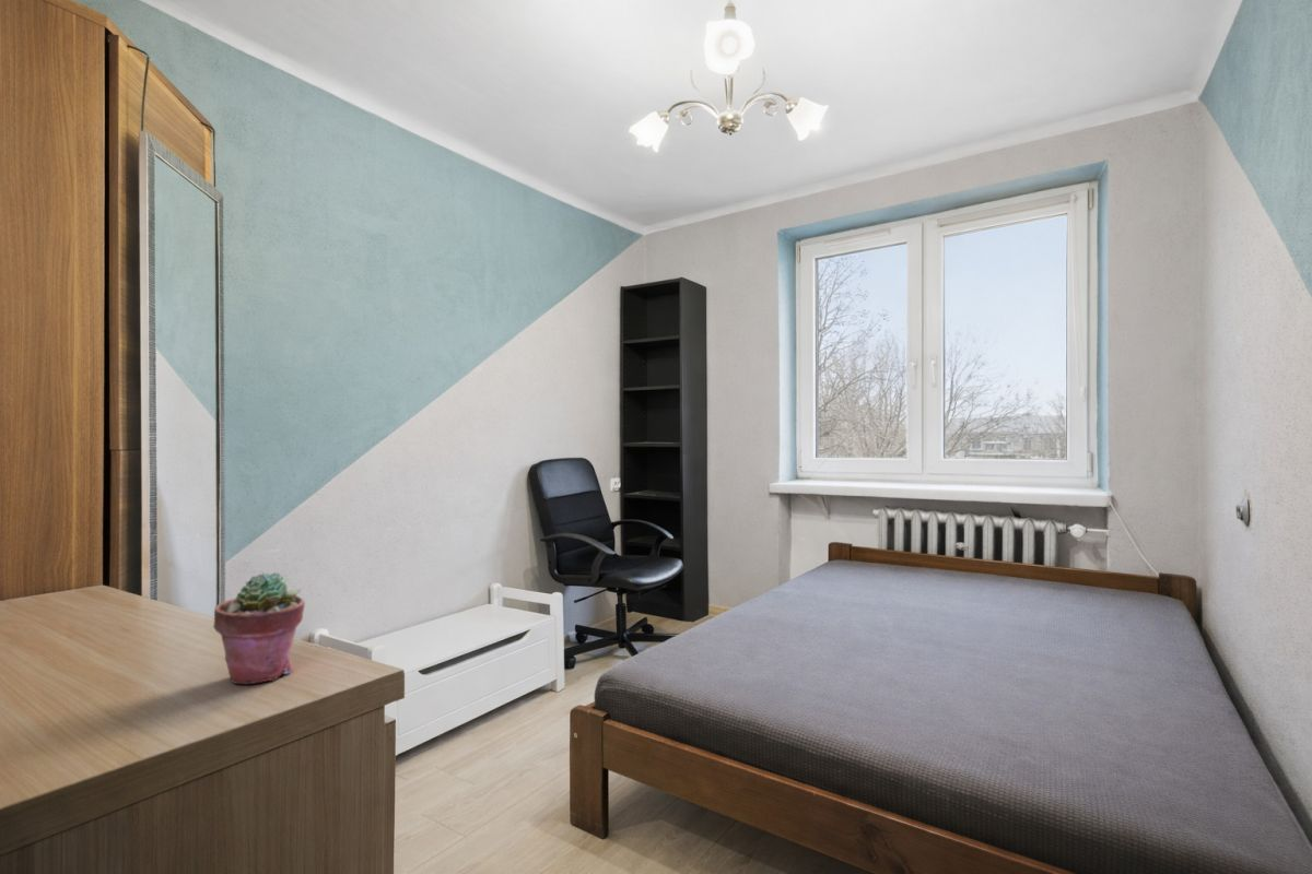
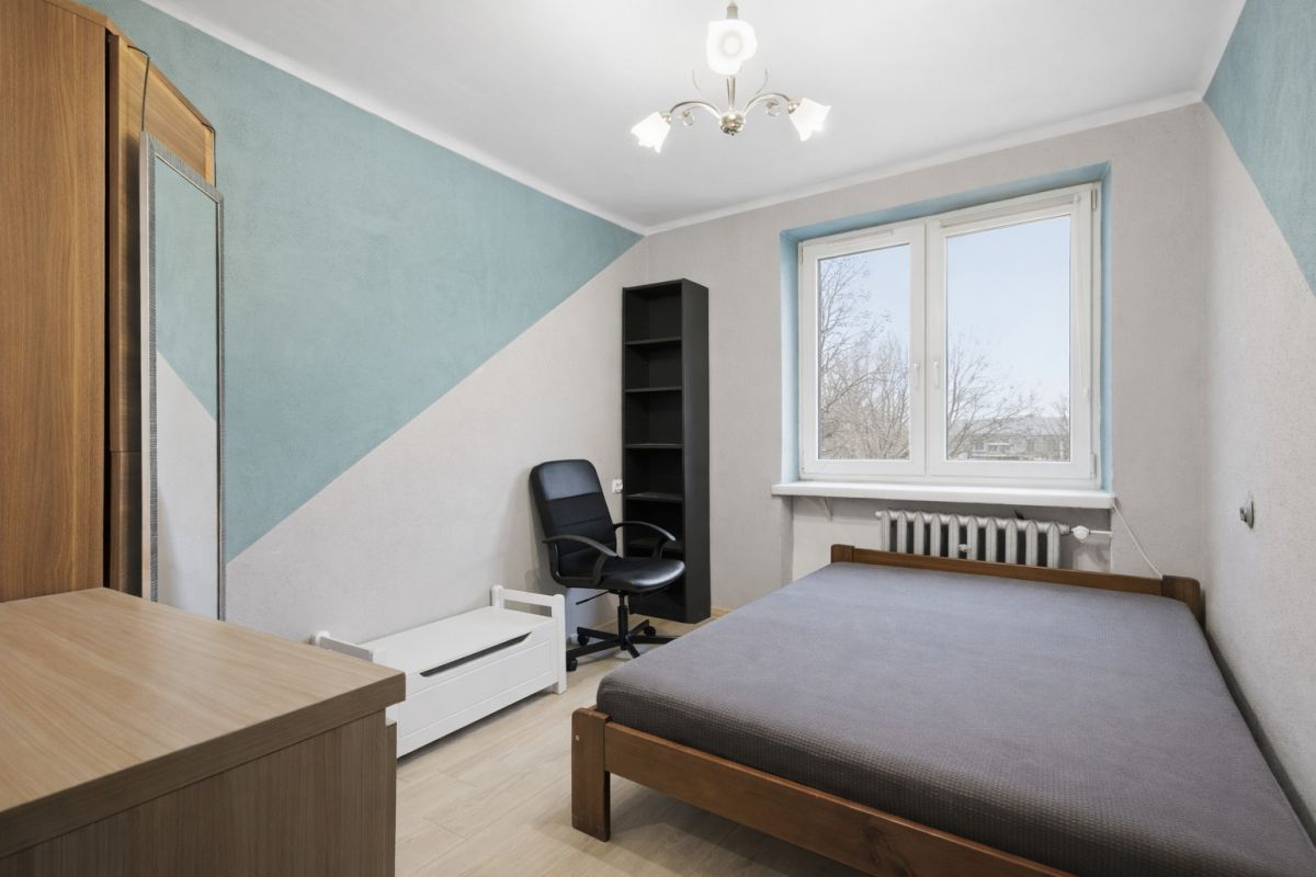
- potted succulent (260, 624)
